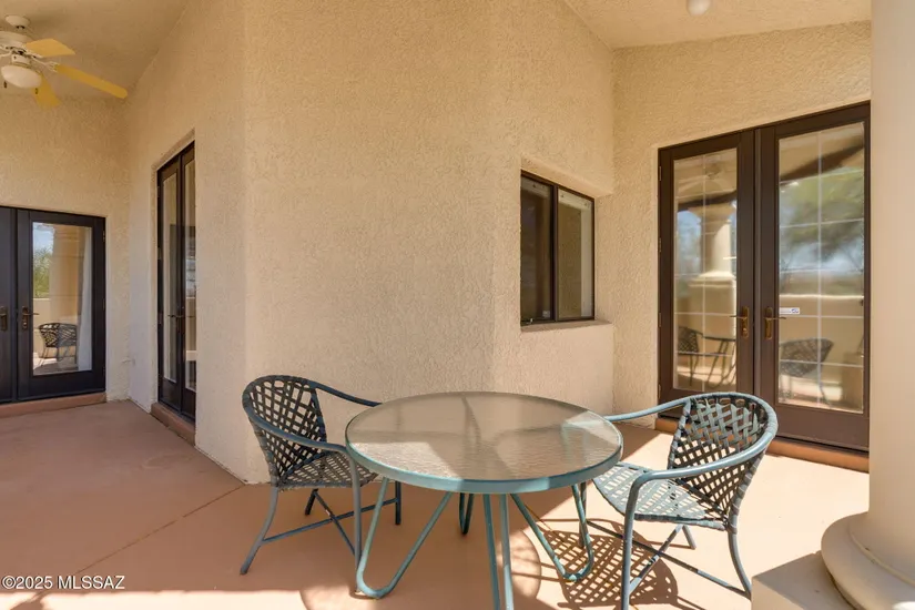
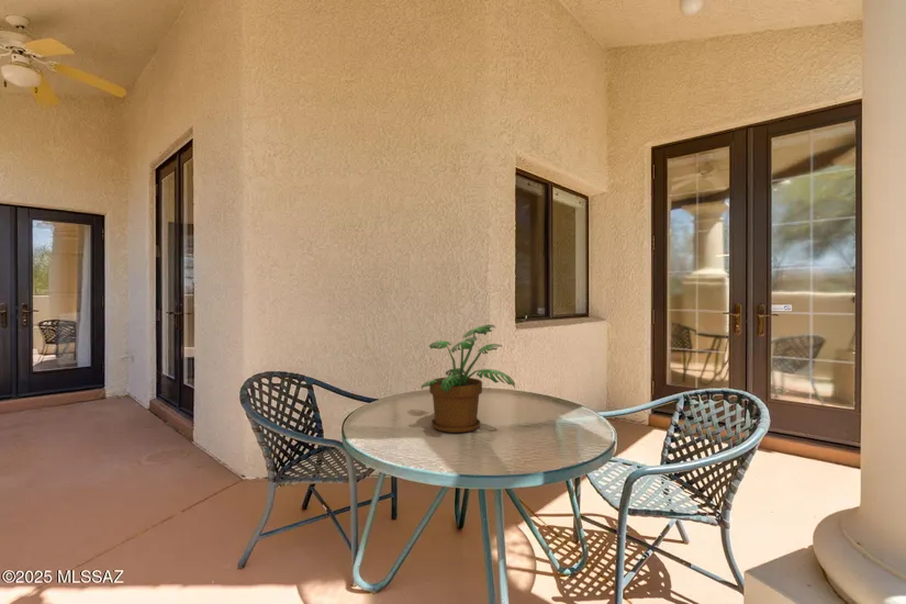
+ potted plant (471, 374)
